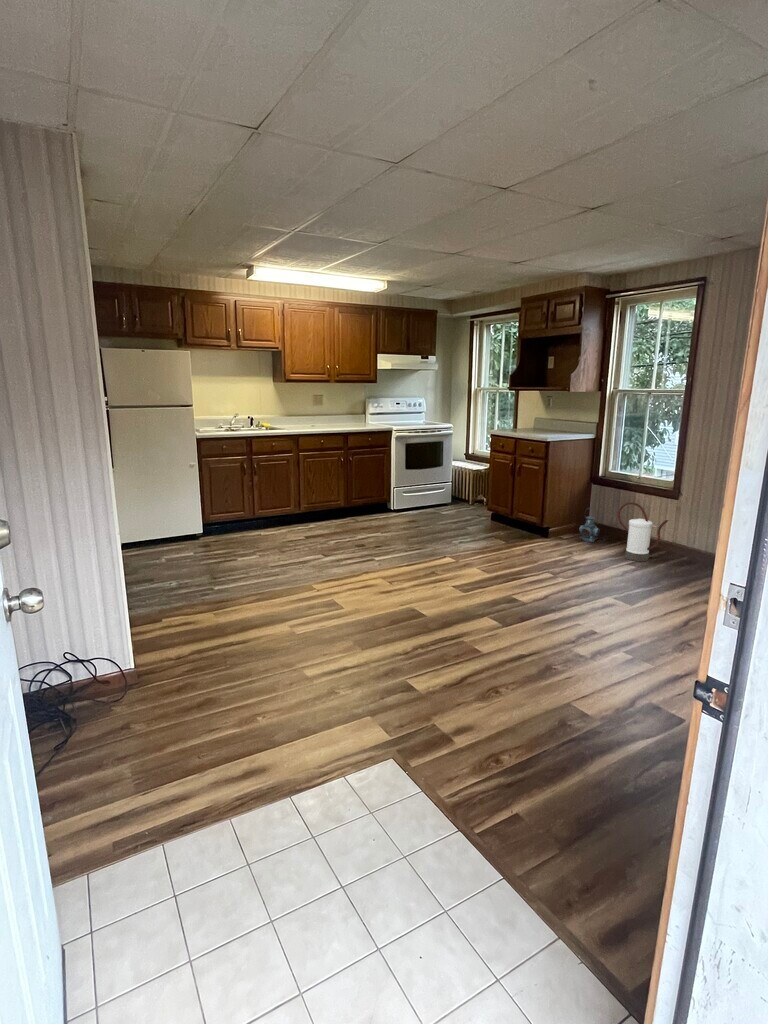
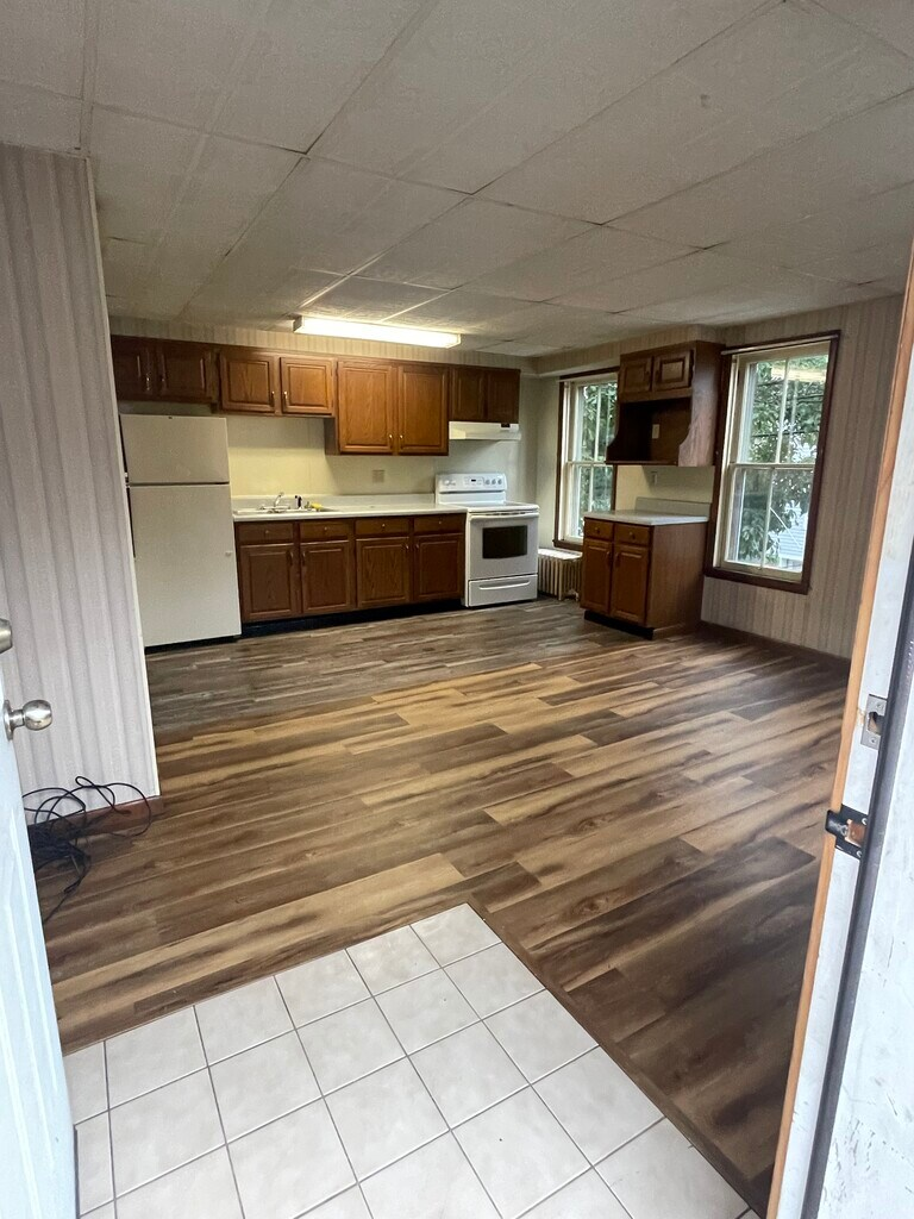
- watering can (640, 531)
- lantern (590, 524)
